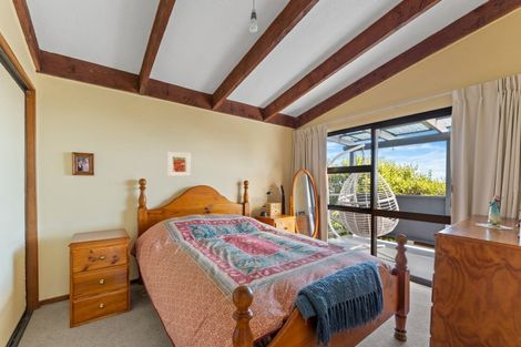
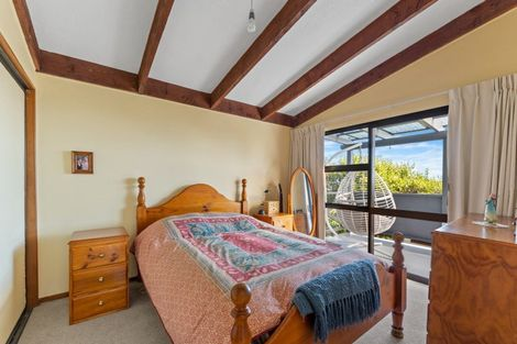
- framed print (180, 164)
